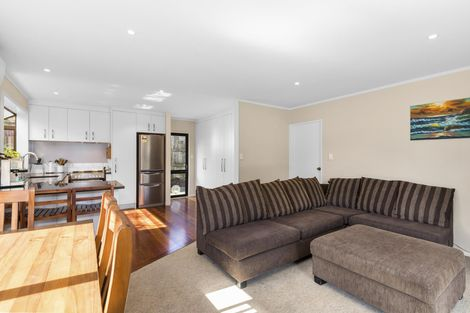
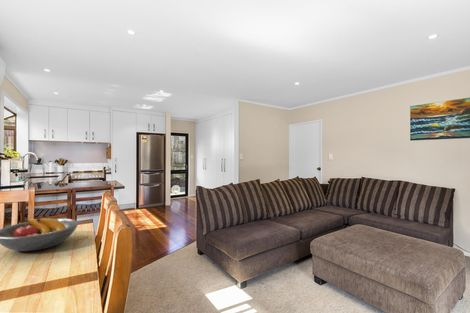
+ fruit bowl (39, 233)
